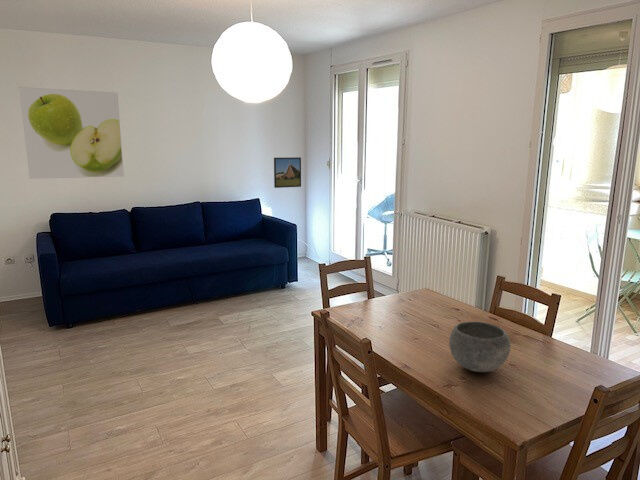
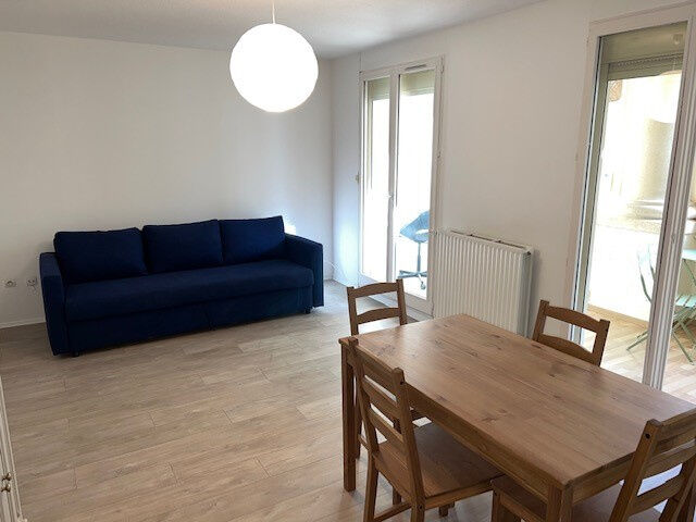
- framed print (287, 172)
- bowl (478, 348)
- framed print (74, 134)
